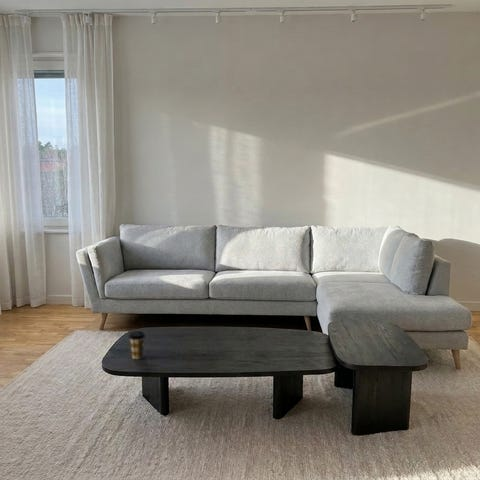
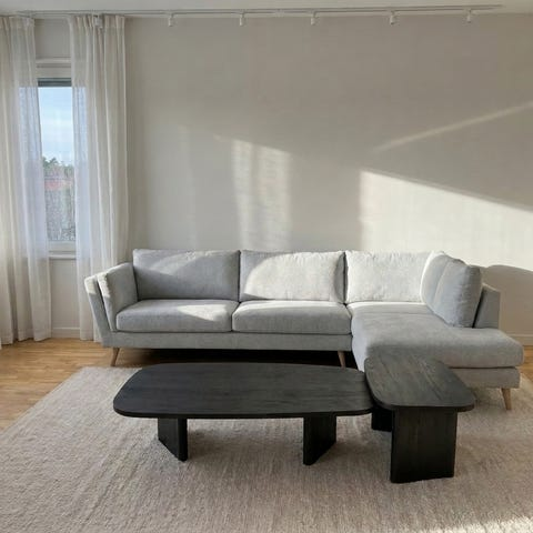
- coffee cup (137, 345)
